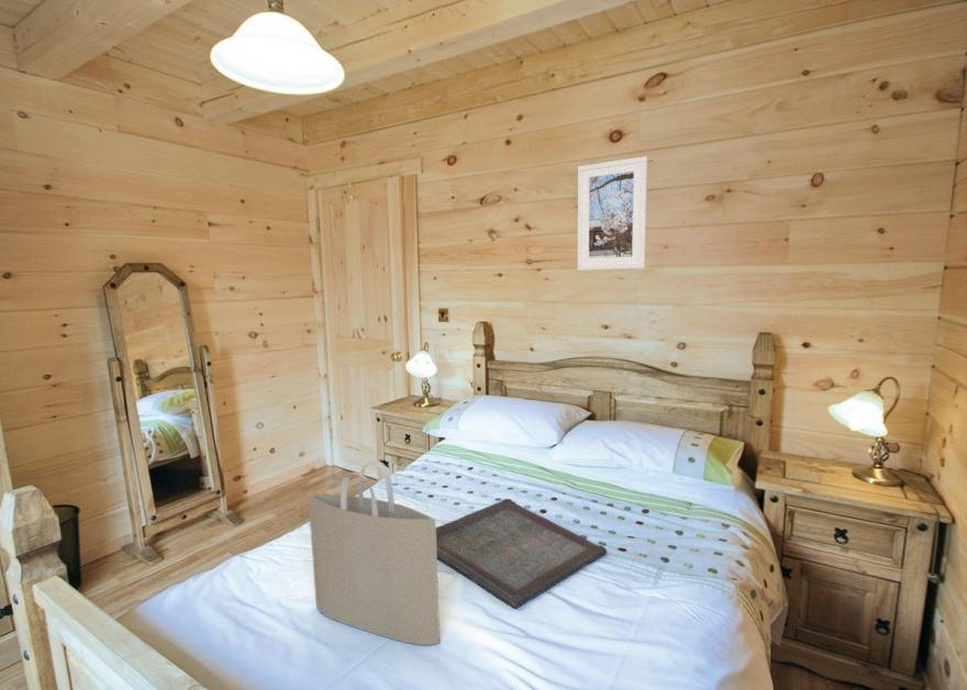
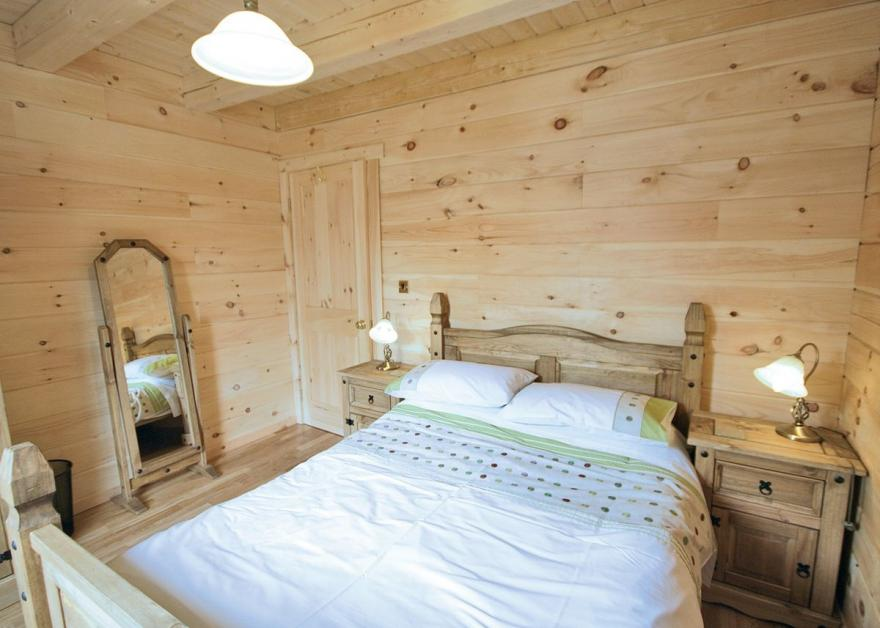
- serving tray (508, 544)
- tote bag (369, 546)
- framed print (610, 215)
